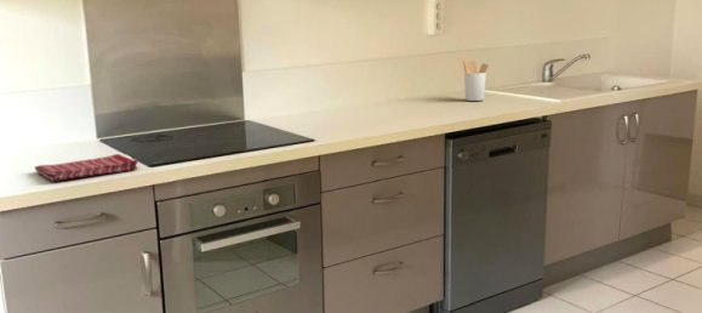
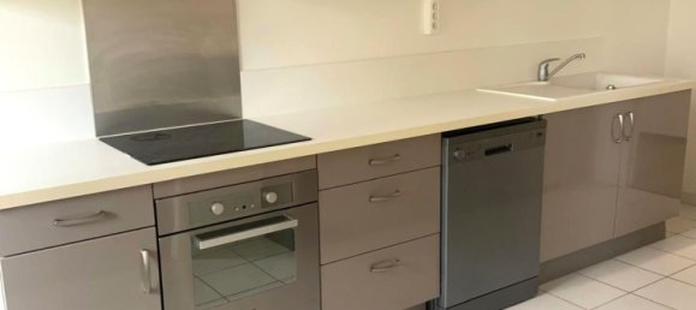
- dish towel (87, 165)
- utensil holder (472, 79)
